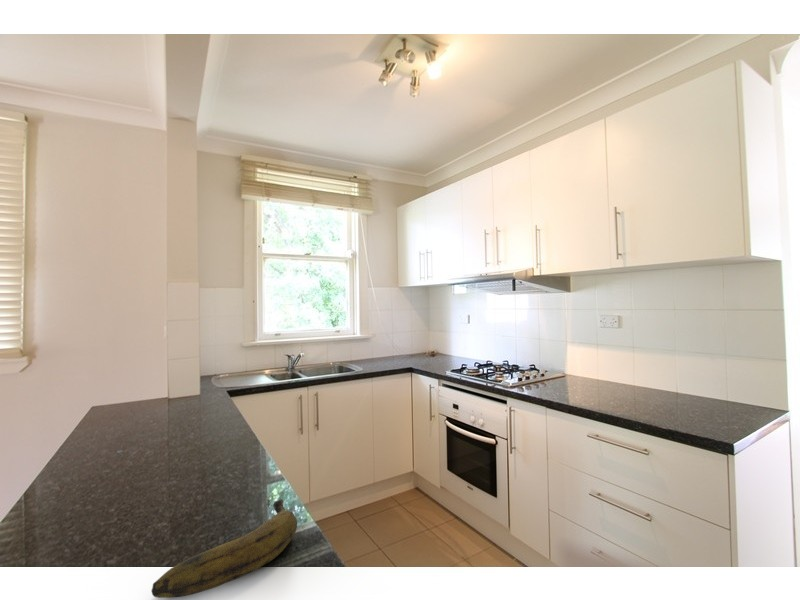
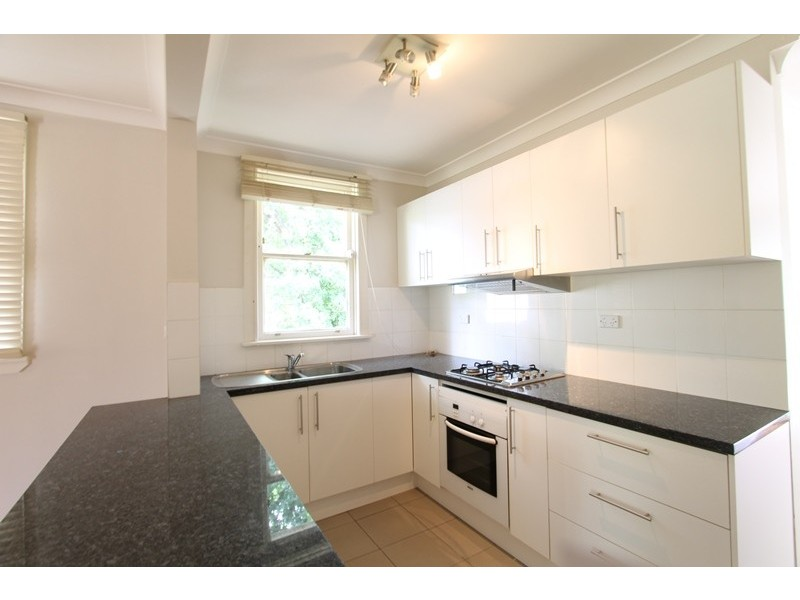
- banana (233, 540)
